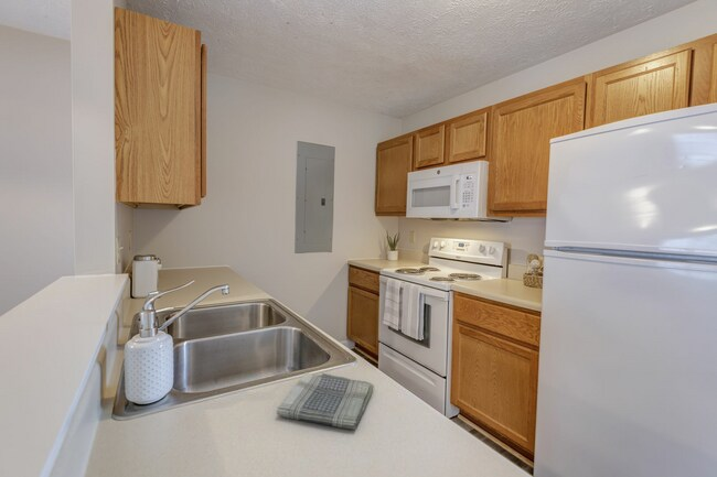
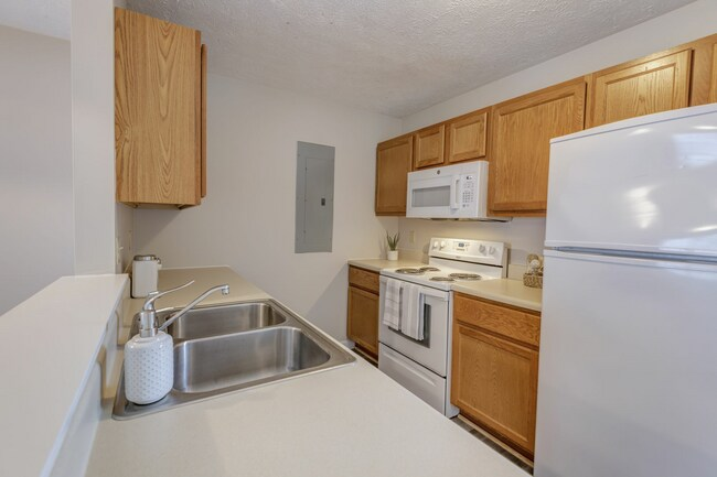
- dish towel (329, 394)
